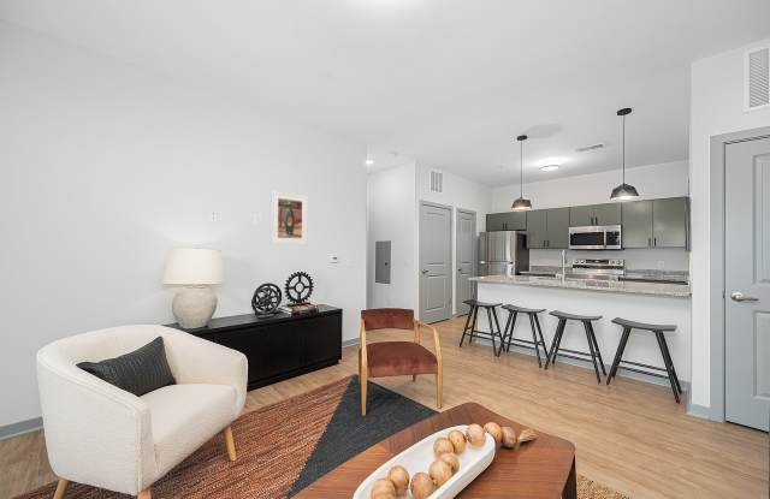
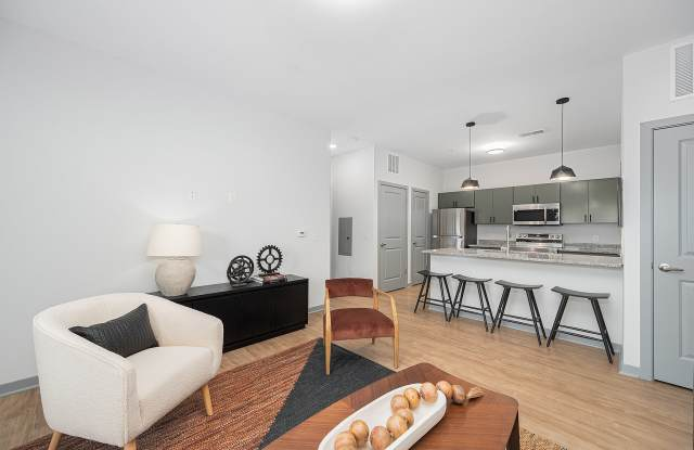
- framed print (290, 219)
